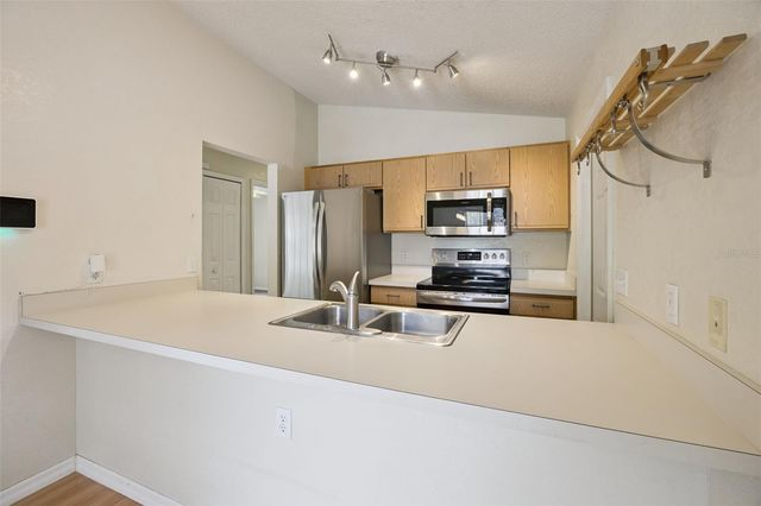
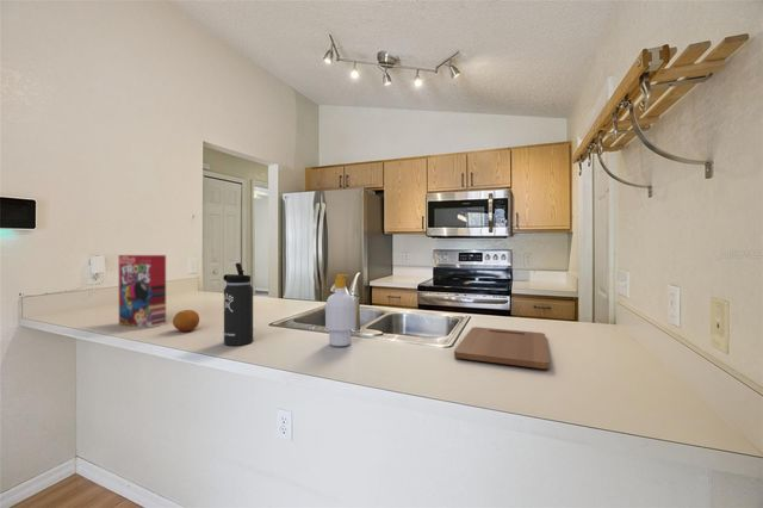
+ soap bottle (340, 309)
+ cereal box (142, 289)
+ cutting board (503, 343)
+ fruit (186, 320)
+ thermos bottle (236, 302)
